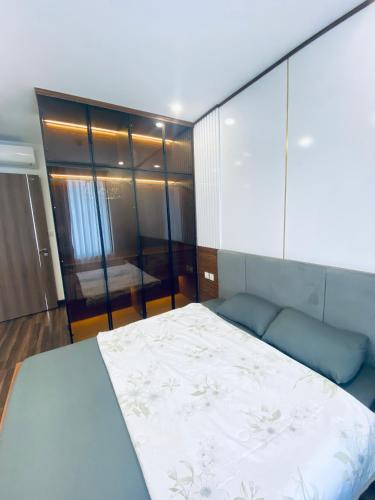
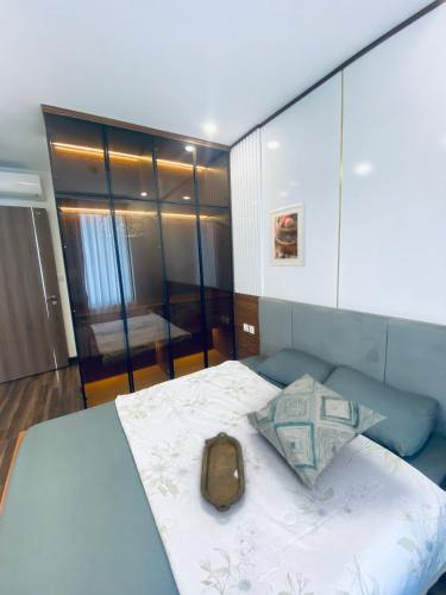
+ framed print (285, 237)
+ serving tray (222, 466)
+ decorative pillow (308, 419)
